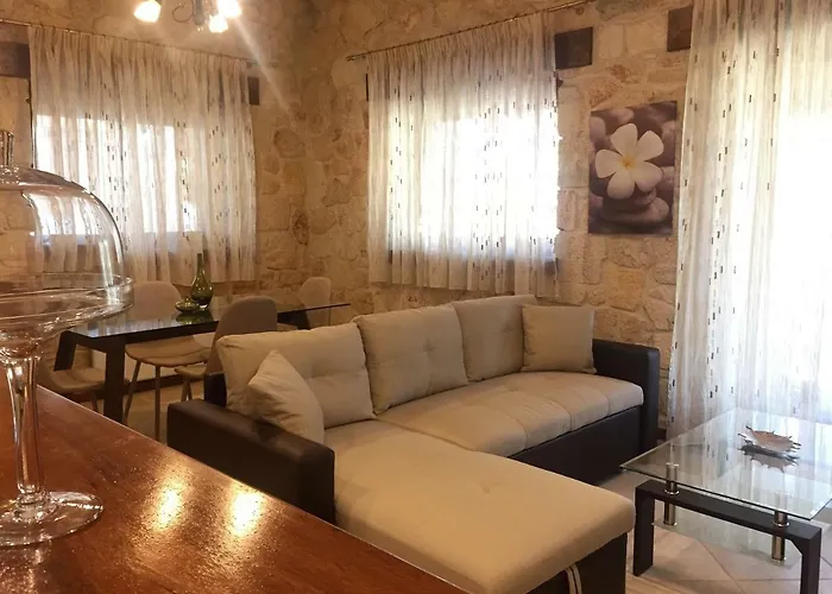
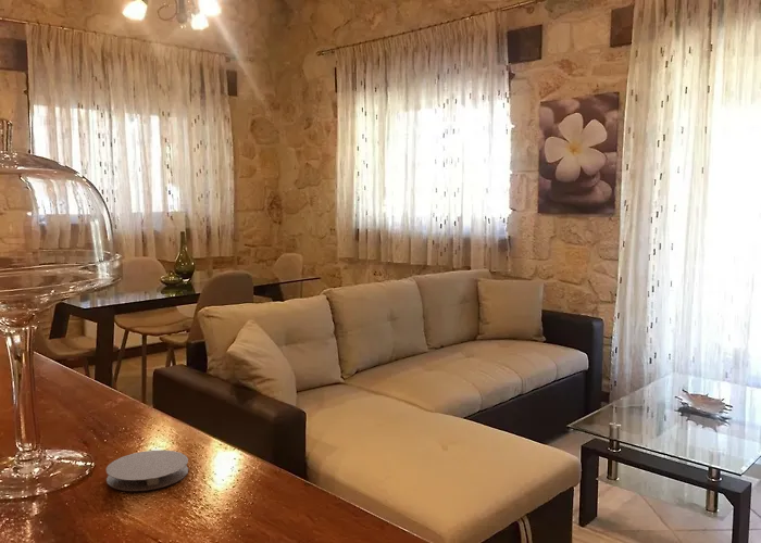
+ coaster (148, 469)
